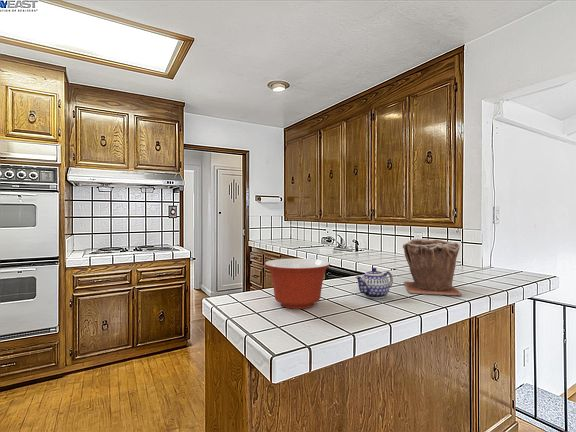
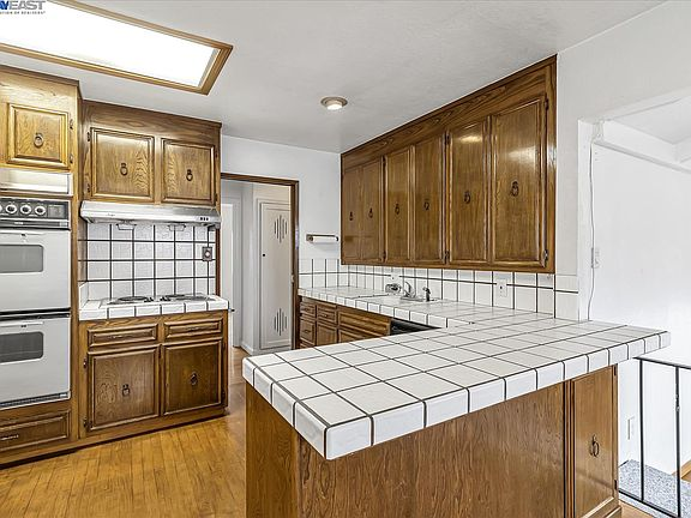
- teapot (374, 281)
- mixing bowl (297, 283)
- plant pot (430, 264)
